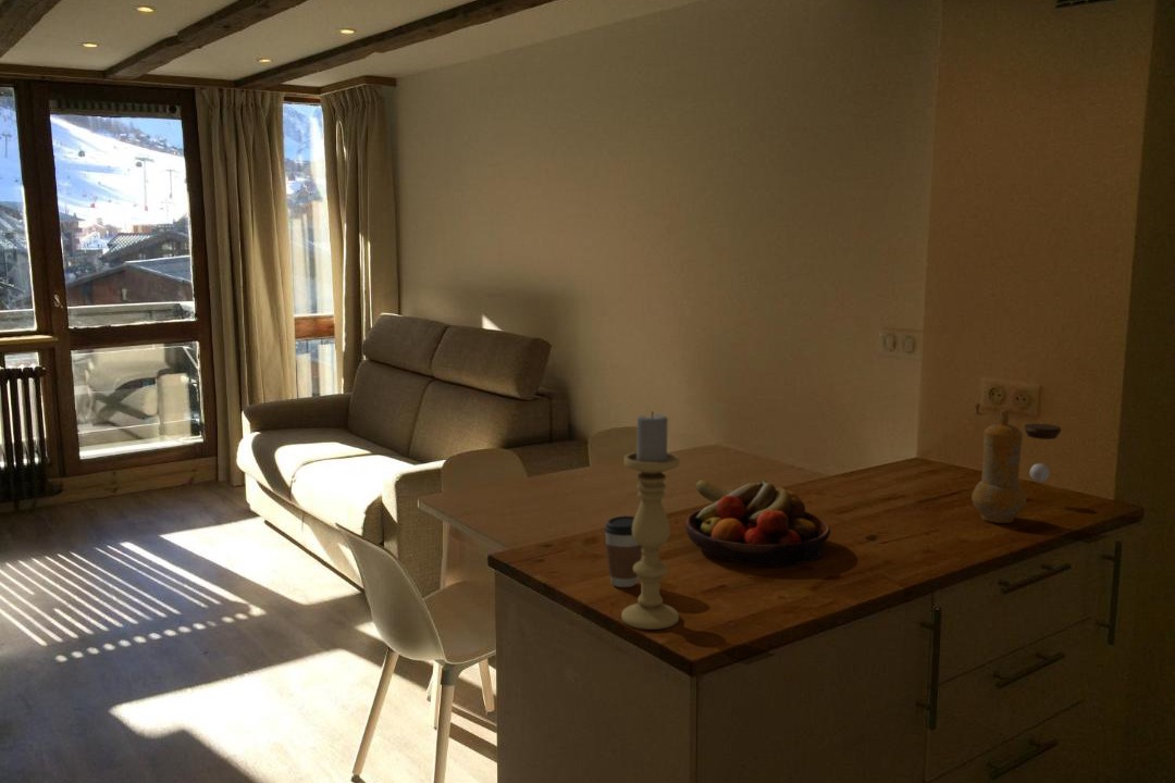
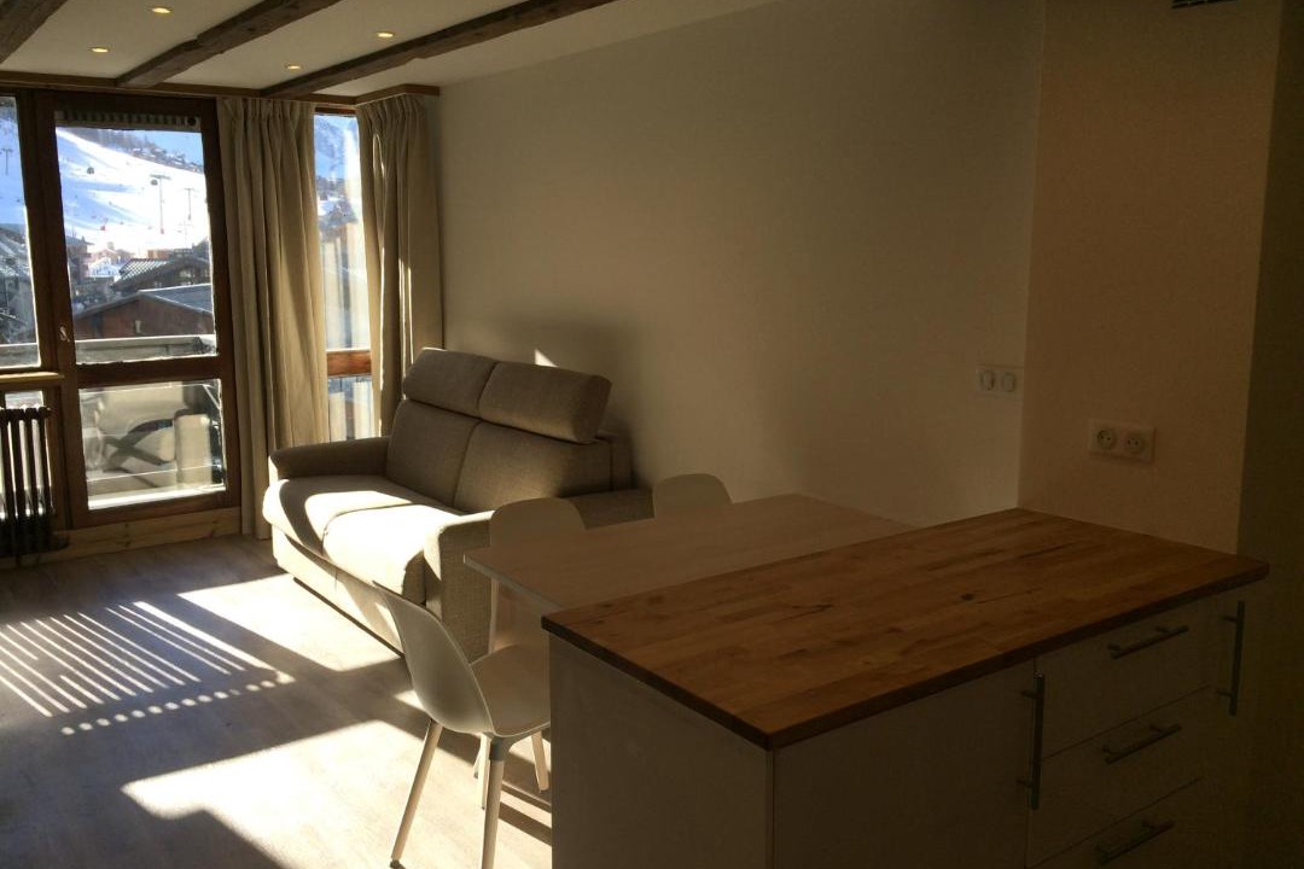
- candle holder (651, 517)
- jar (1039, 463)
- coffee cup (623, 551)
- pepper mill (995, 462)
- fruit bowl (755, 517)
